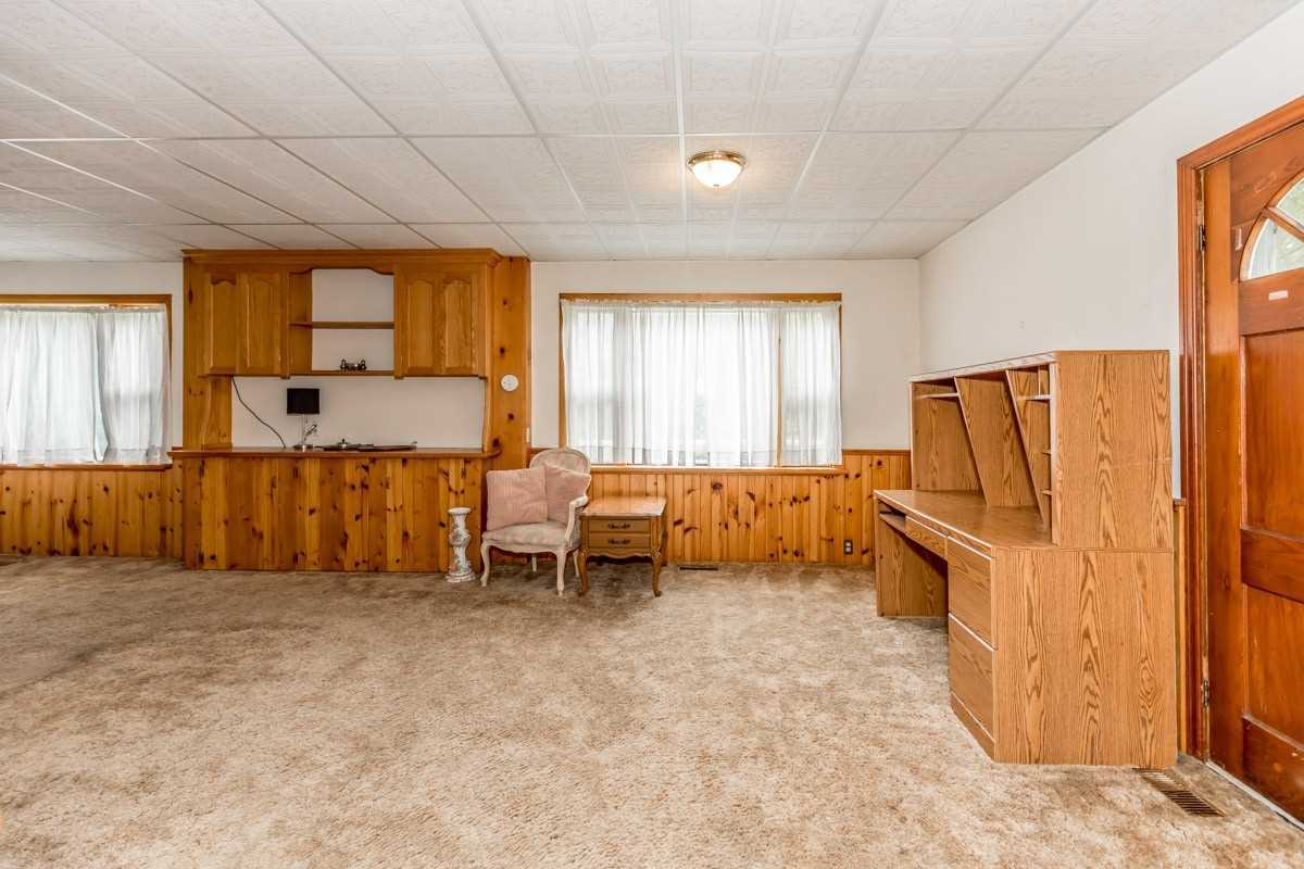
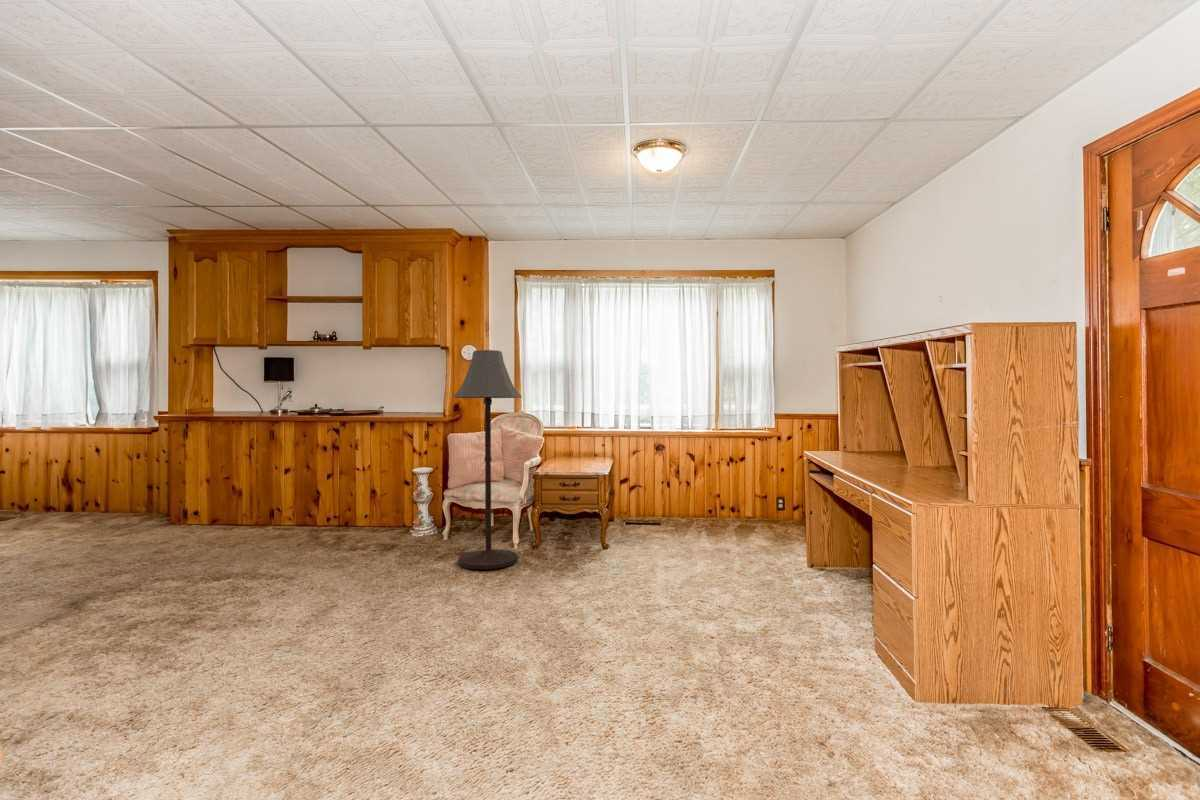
+ floor lamp (488, 455)
